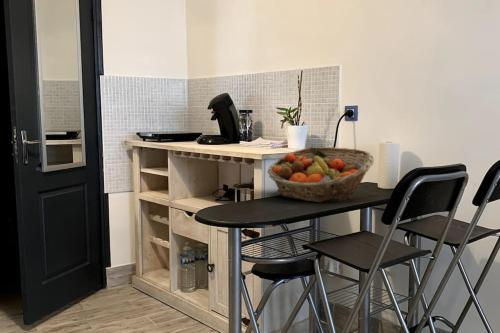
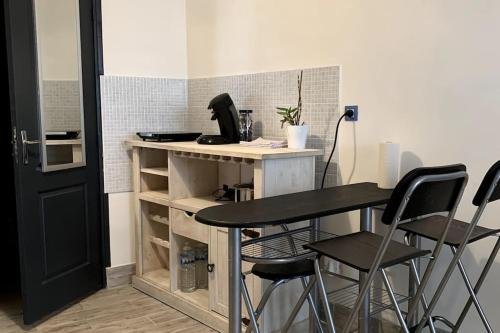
- fruit basket (319, 172)
